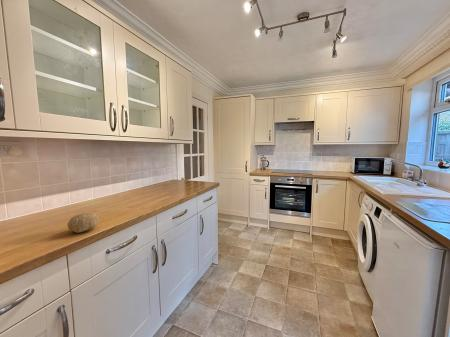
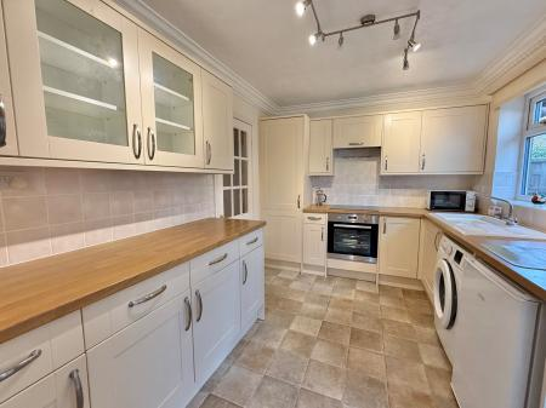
- fruit (83, 221)
